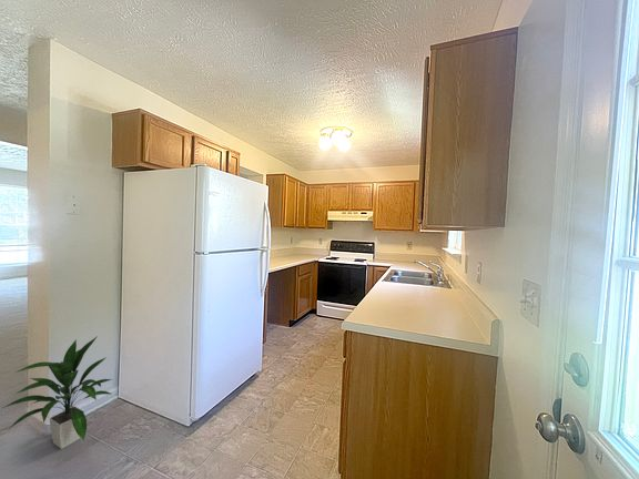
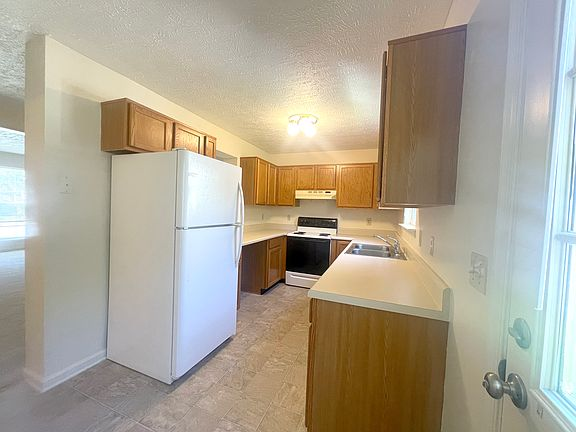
- indoor plant (67, 394)
